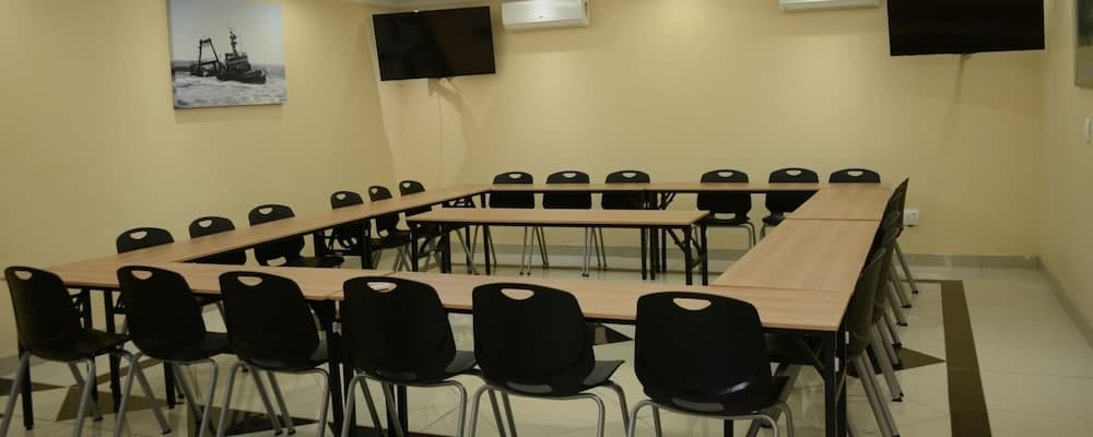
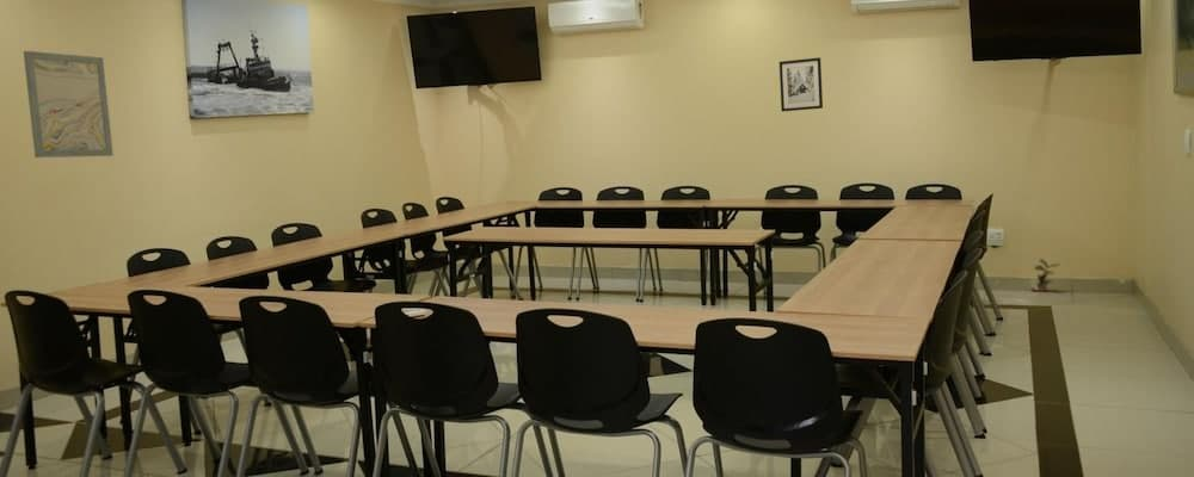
+ wall art (69, 105)
+ potted plant (1045, 274)
+ wall art (800, 85)
